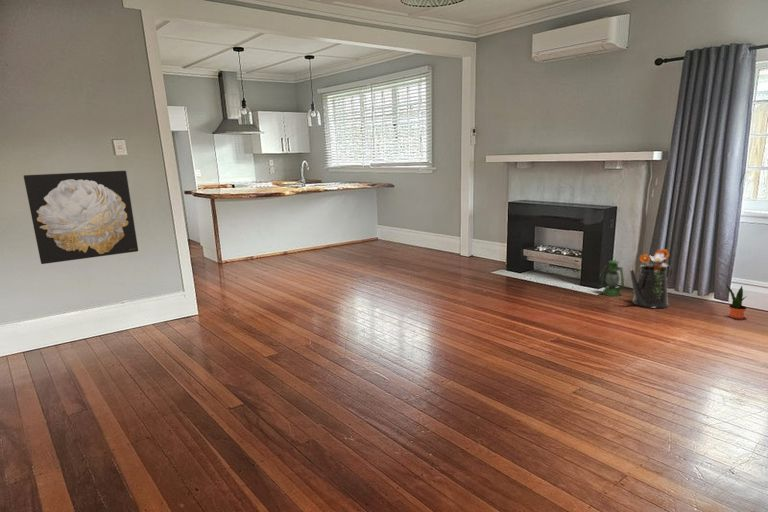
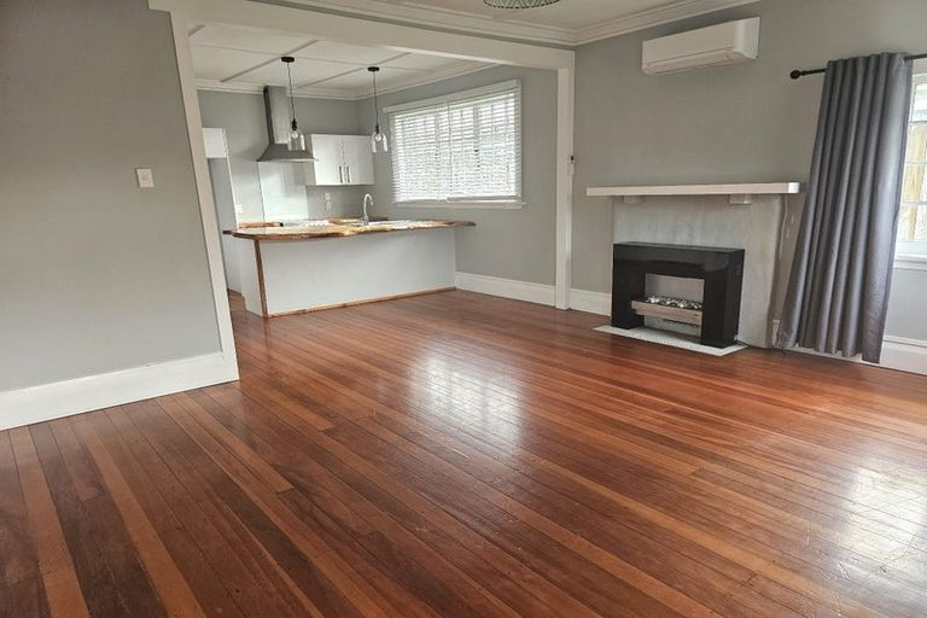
- lantern (611, 277)
- watering can (652, 277)
- potted plant (734, 300)
- wall art (84, 215)
